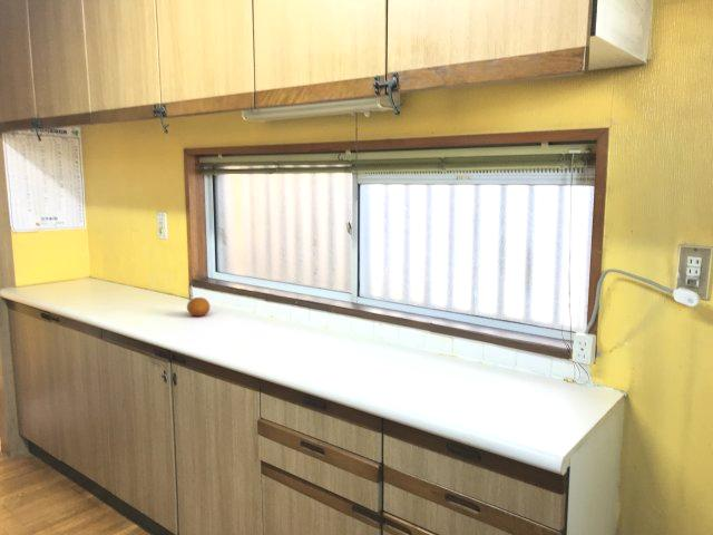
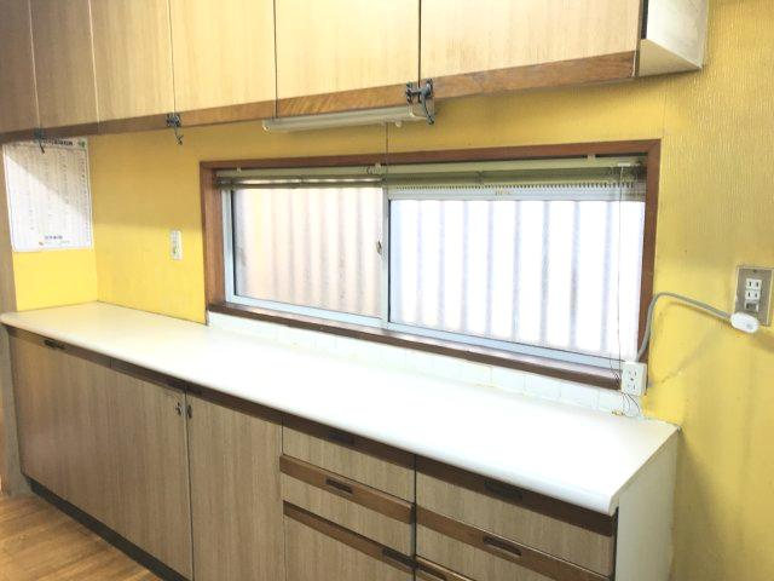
- fruit (198, 307)
